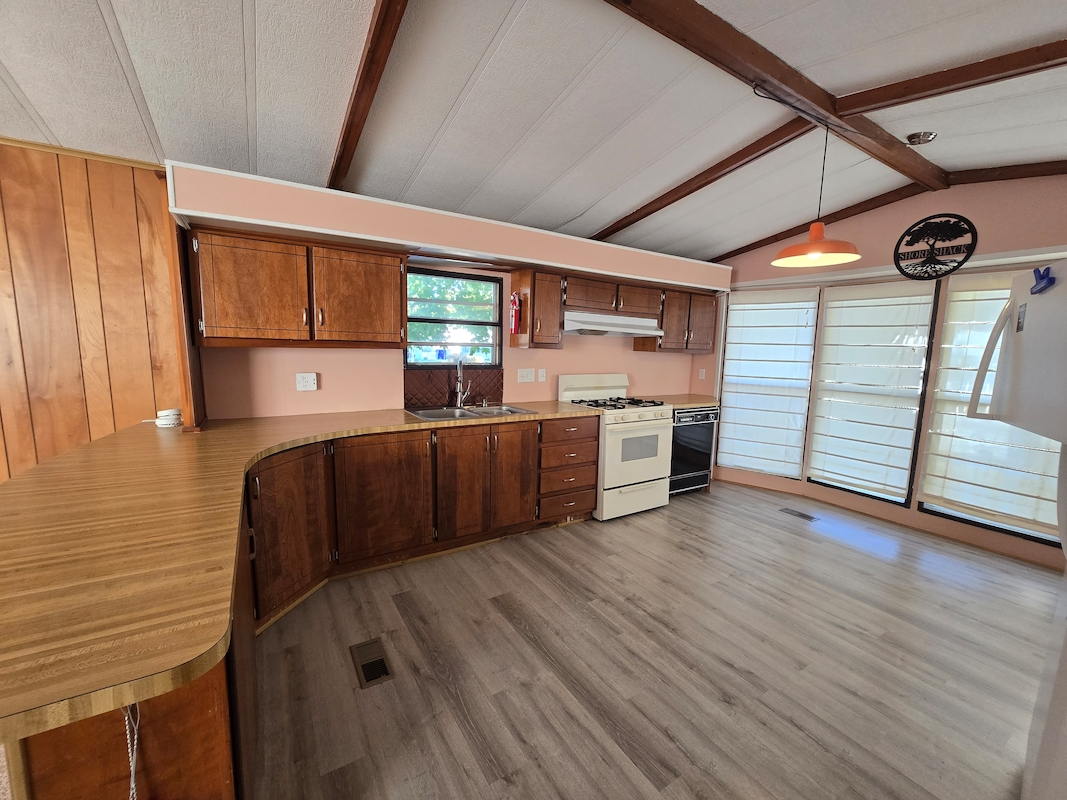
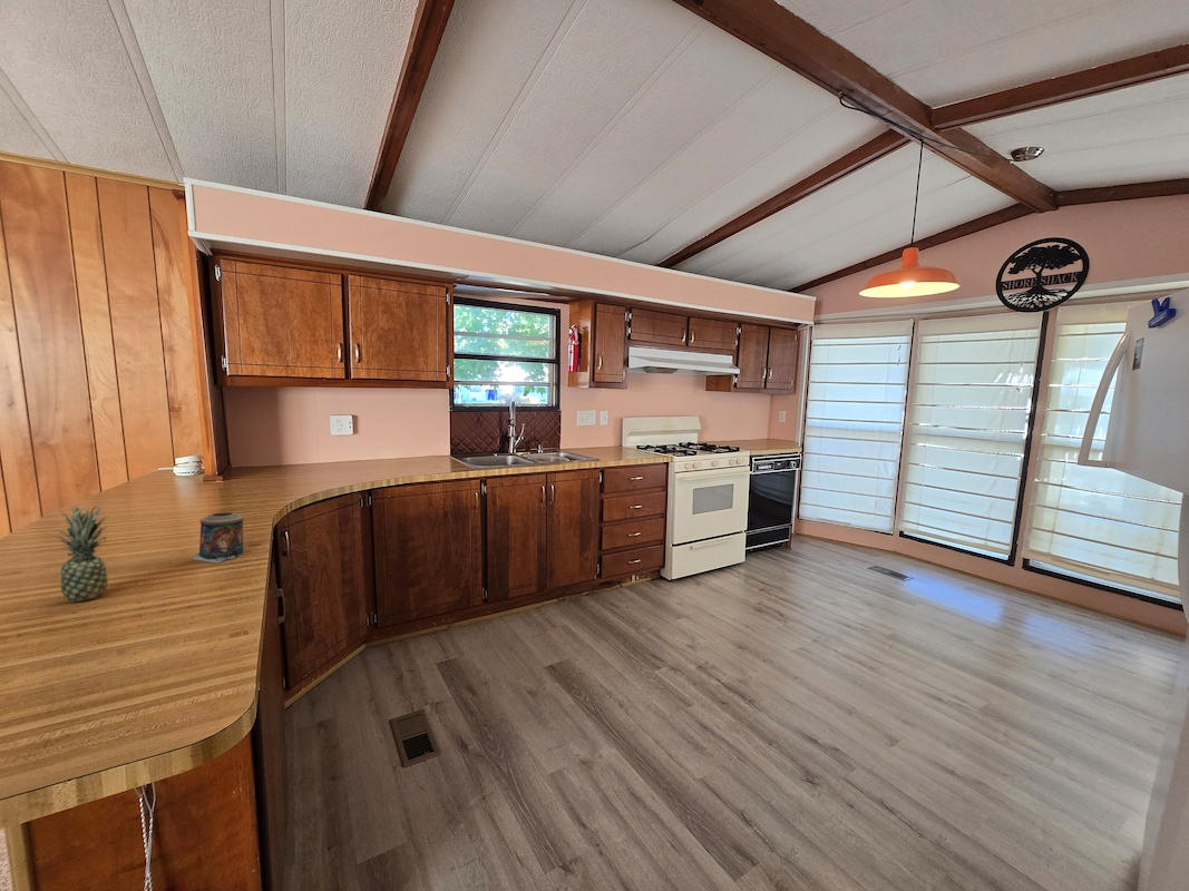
+ fruit (84, 551)
+ candle (218, 536)
